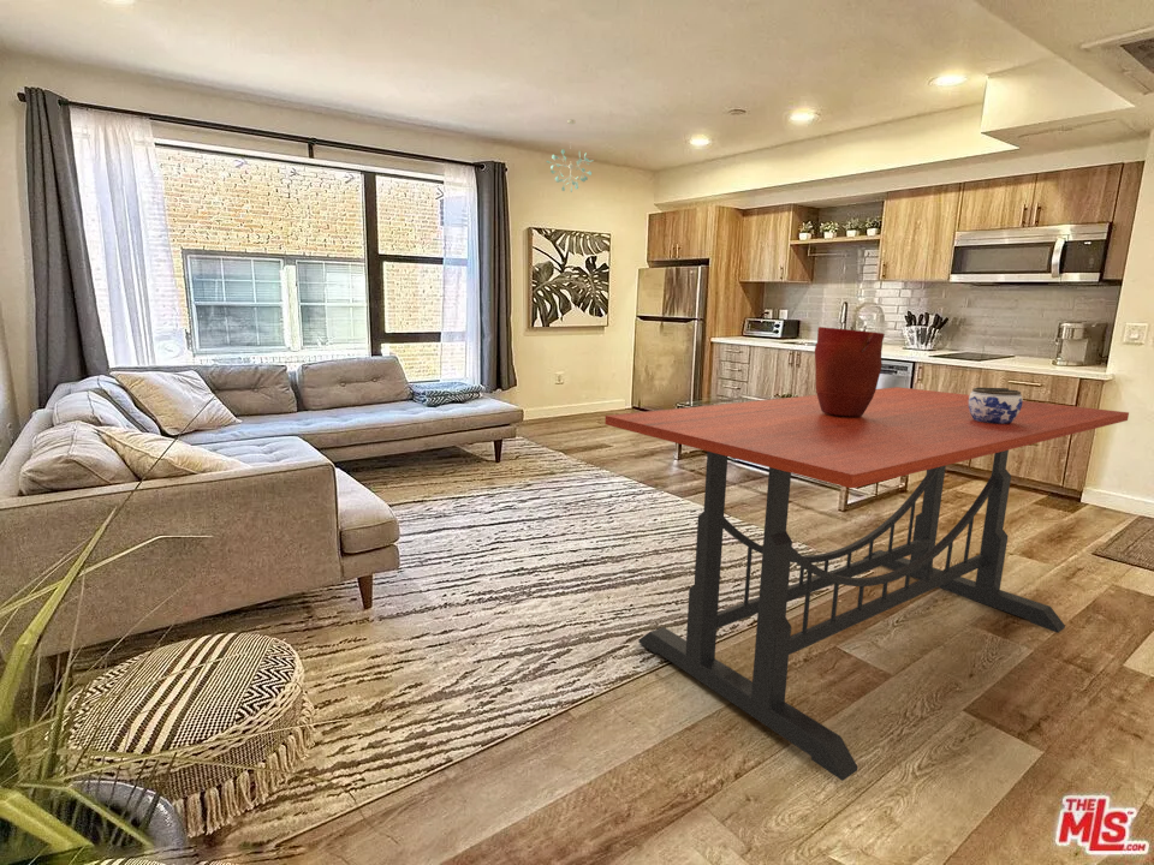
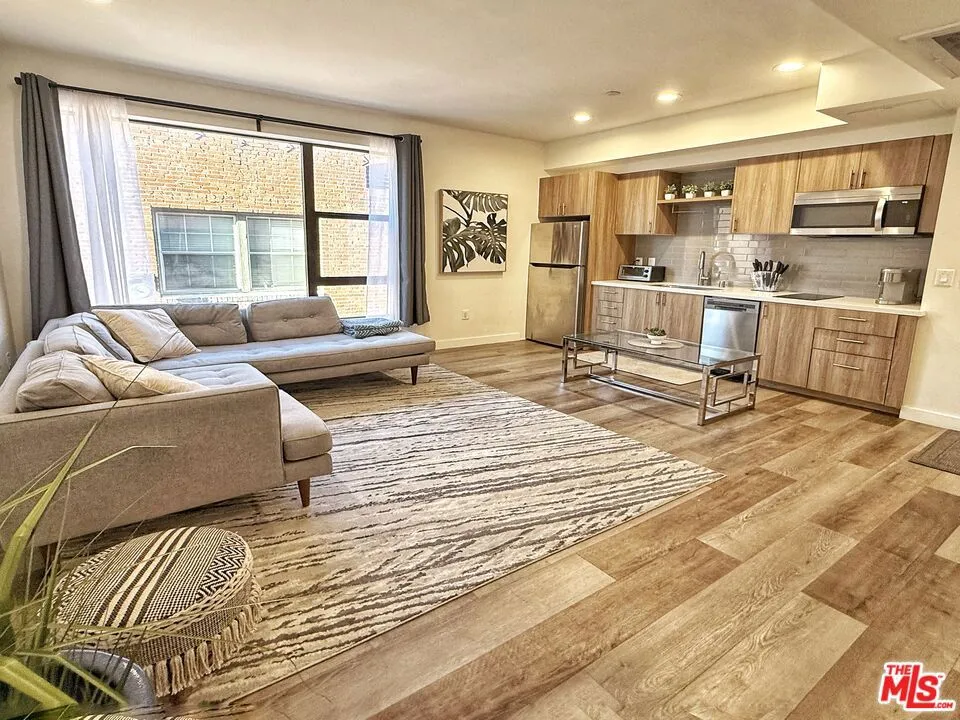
- vase (846, 371)
- dining table (873, 531)
- jar (994, 404)
- ceiling light fixture (566, 157)
